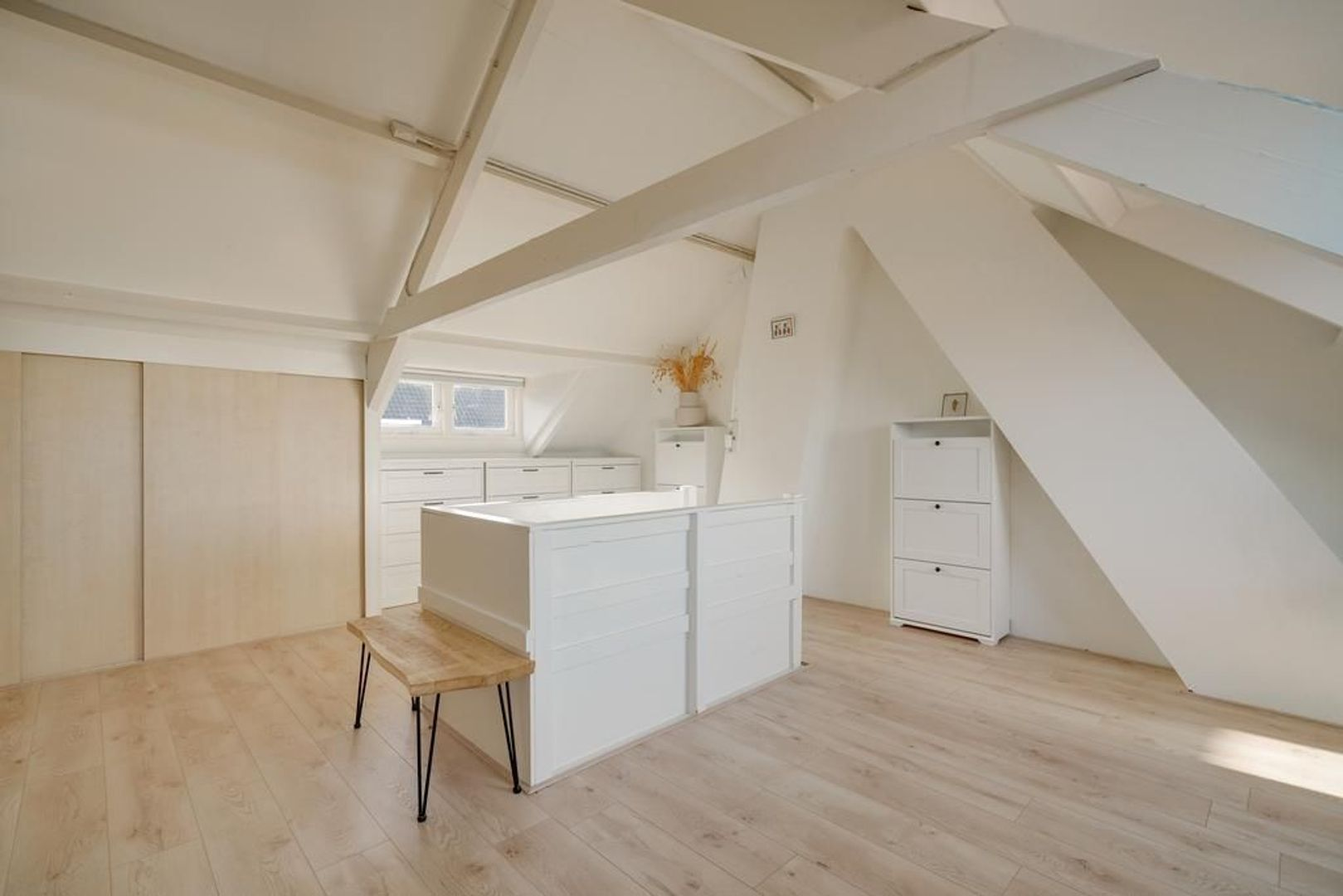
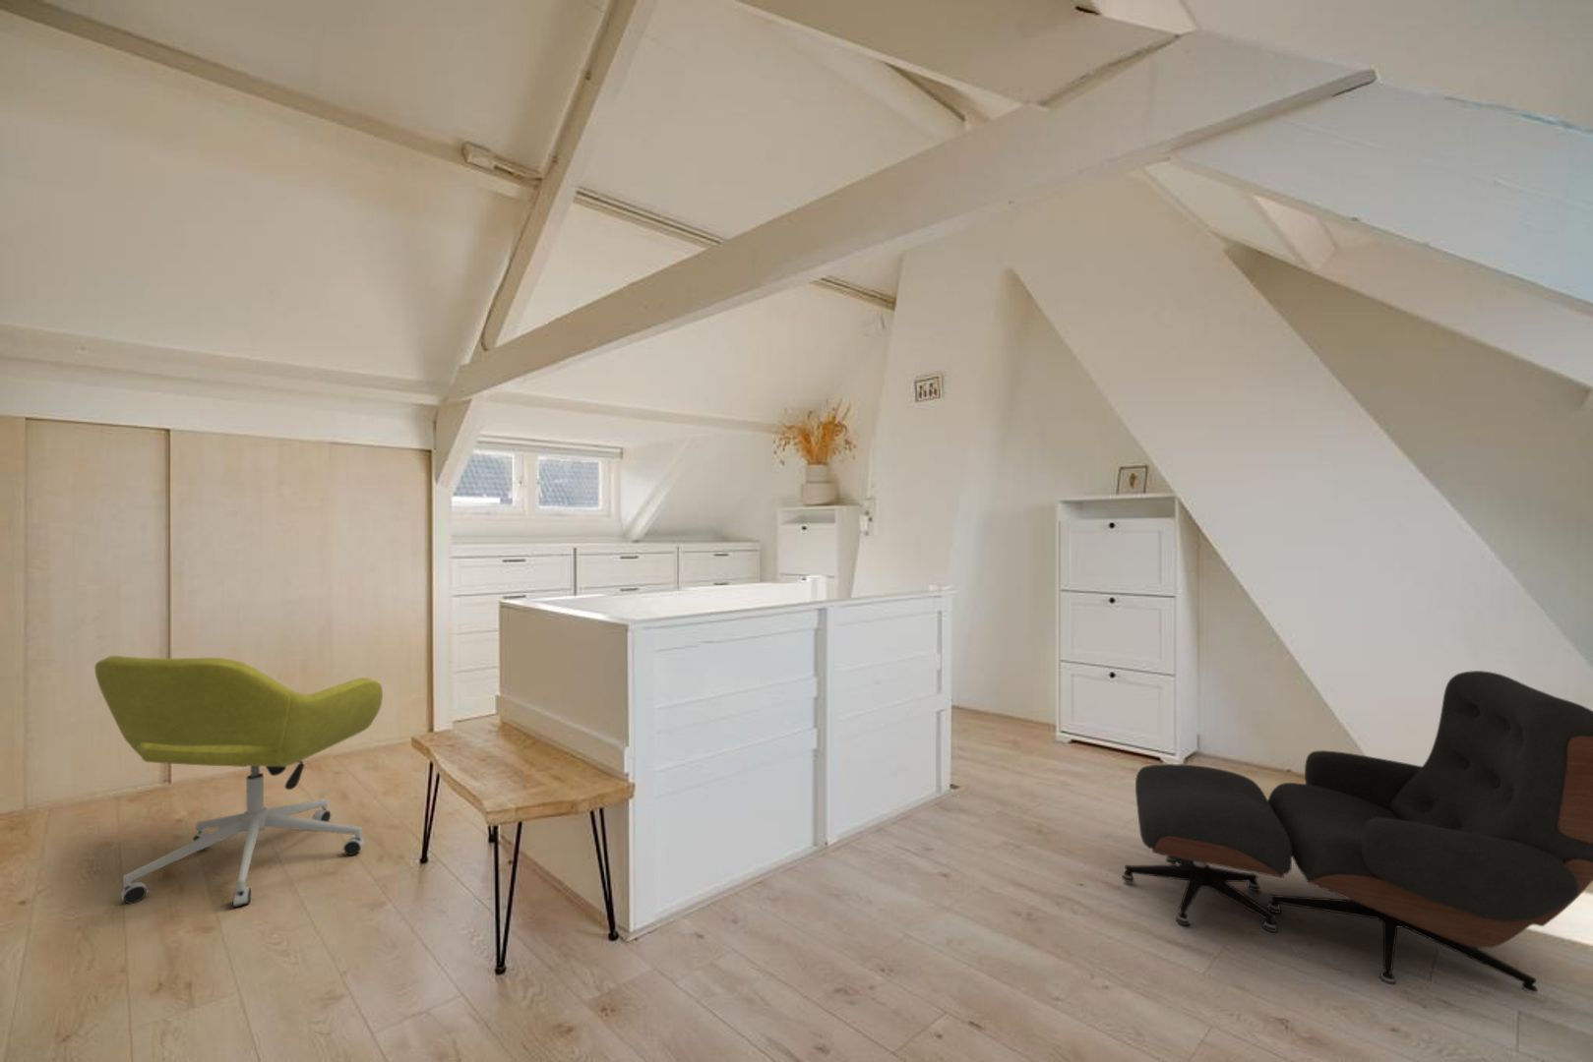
+ office chair (254, 750)
+ lounge chair (1319, 794)
